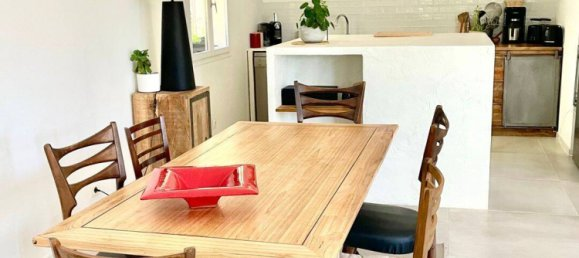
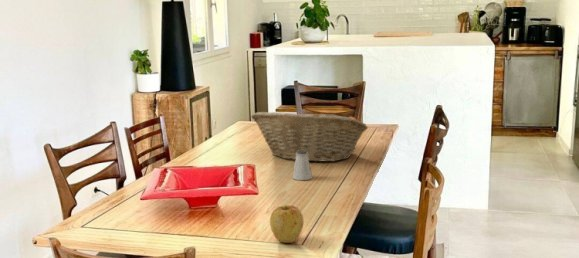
+ fruit basket (308, 131)
+ apple (286, 223)
+ saltshaker (302, 164)
